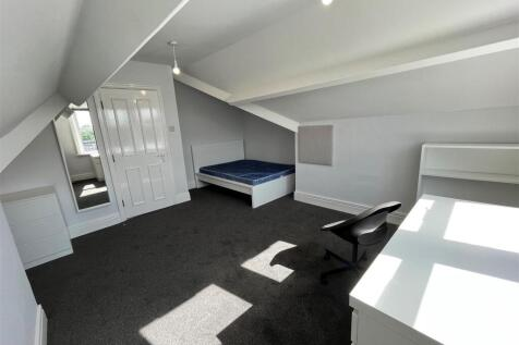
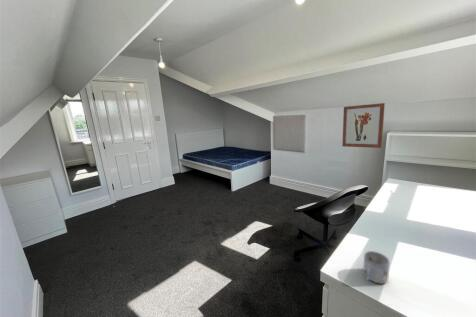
+ wall art (362, 126)
+ mug (374, 268)
